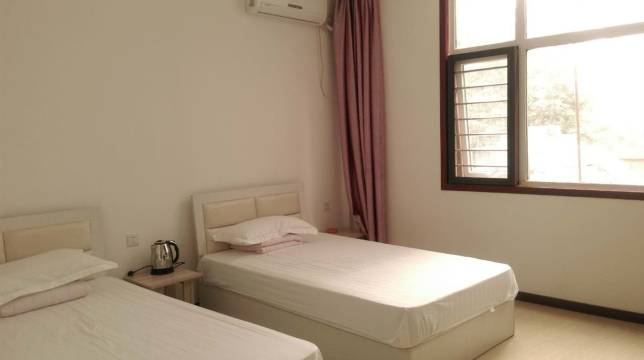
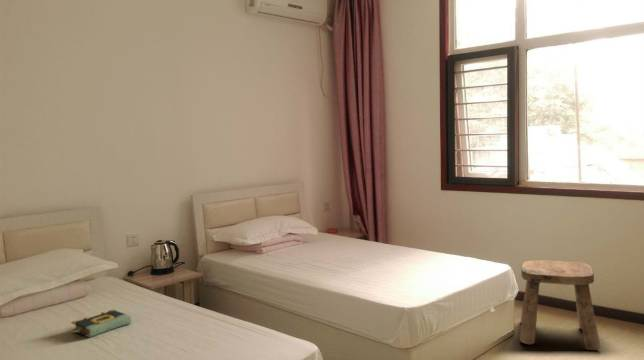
+ book (98, 323)
+ stool (557, 283)
